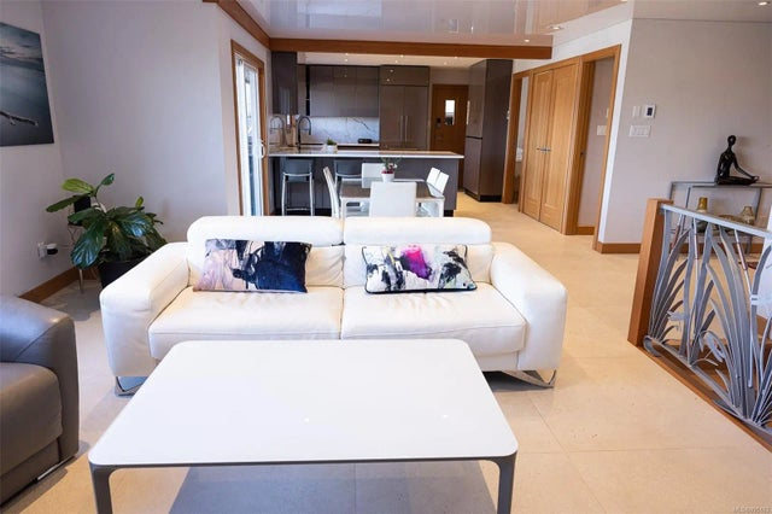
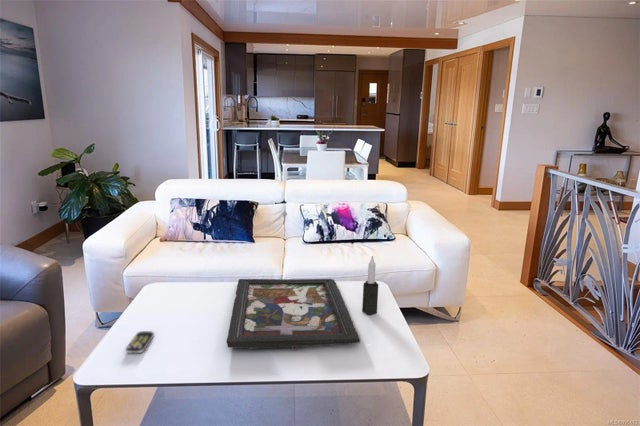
+ remote control (140, 341)
+ candle (370, 284)
+ board game (290, 307)
